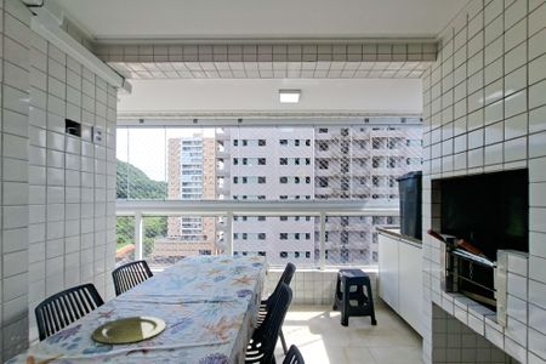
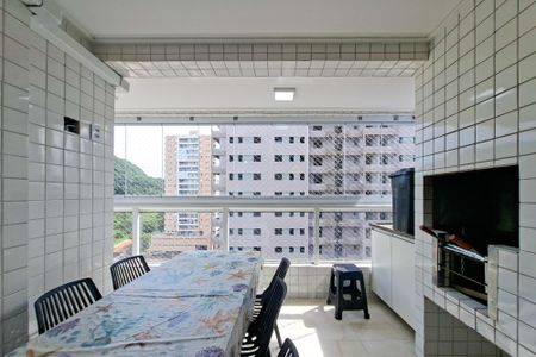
- plate (130, 329)
